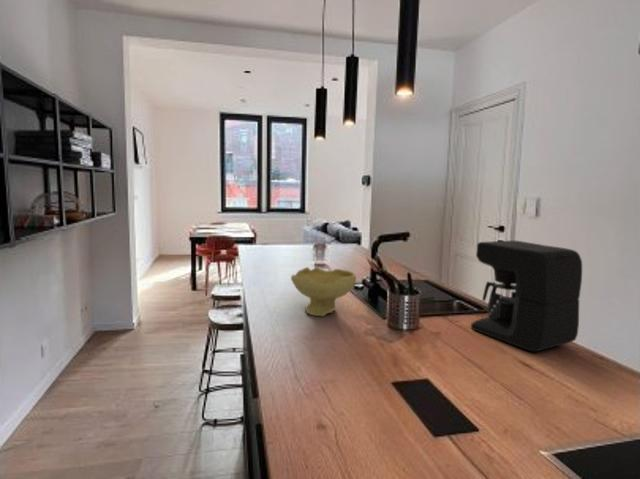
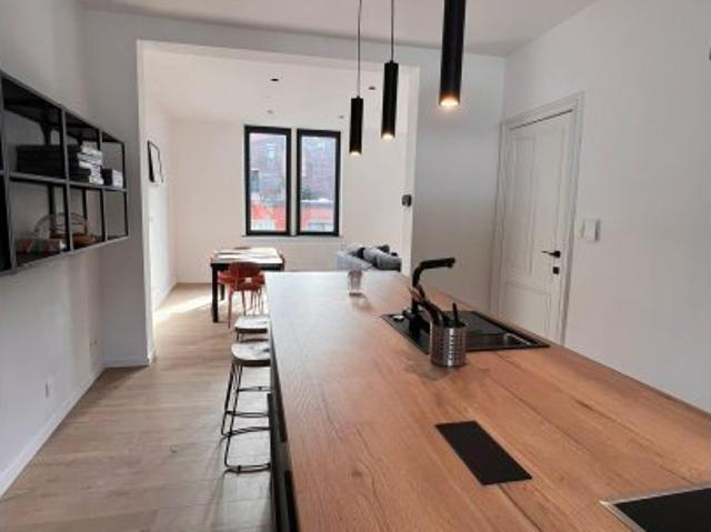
- coffee maker (521, 290)
- bowl (323, 291)
